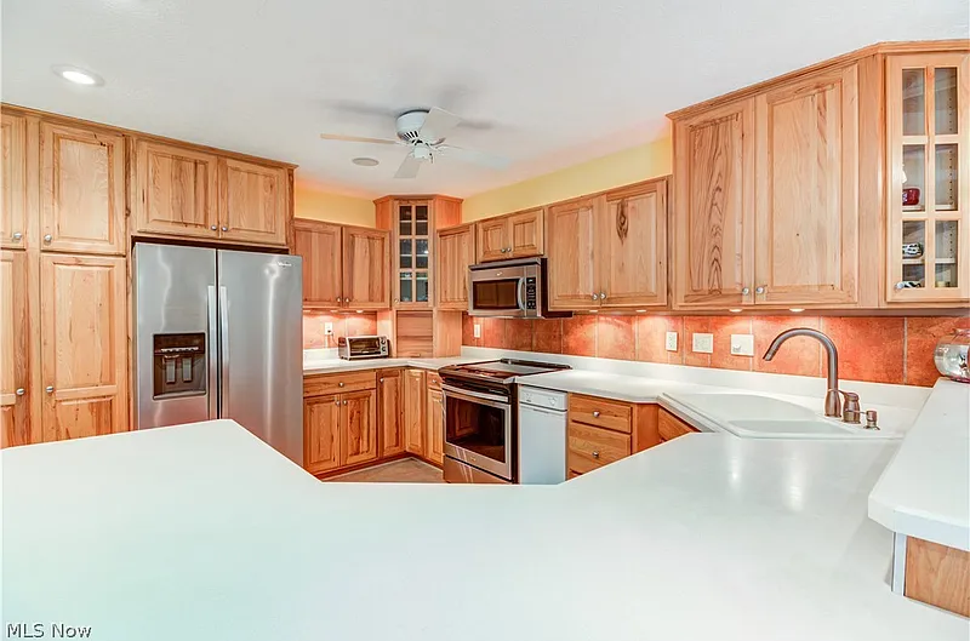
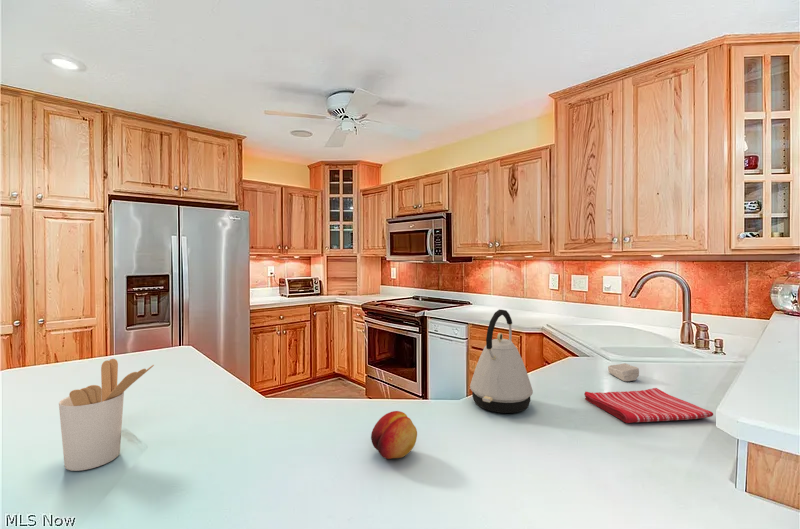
+ soap bar (623, 370)
+ kettle (501, 356)
+ dish towel (643, 404)
+ fruit (394, 433)
+ utensil holder (108, 411)
